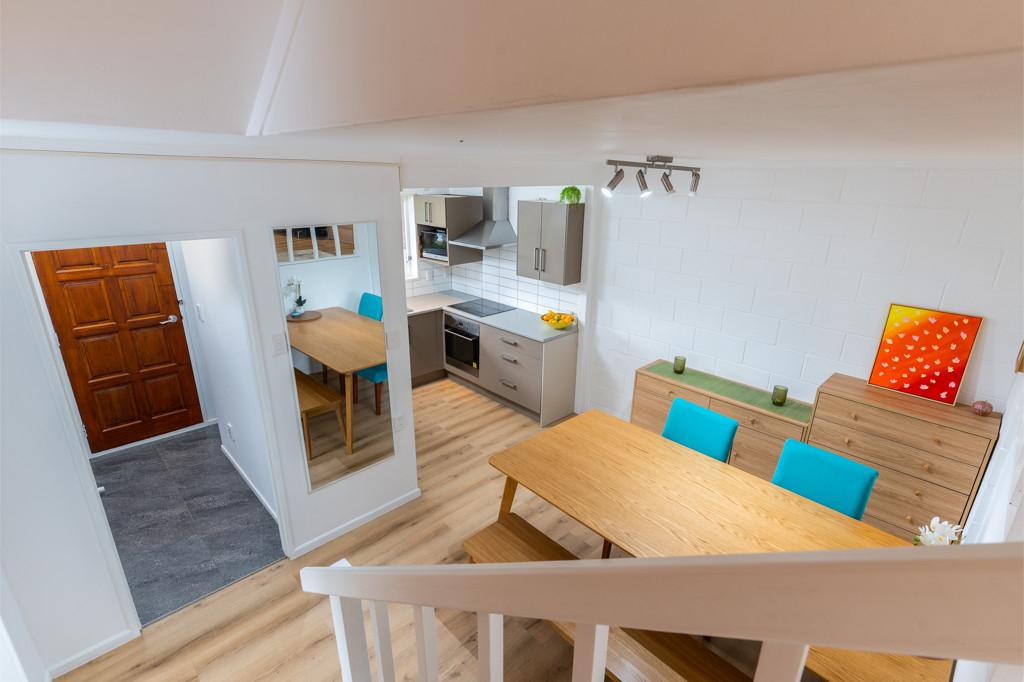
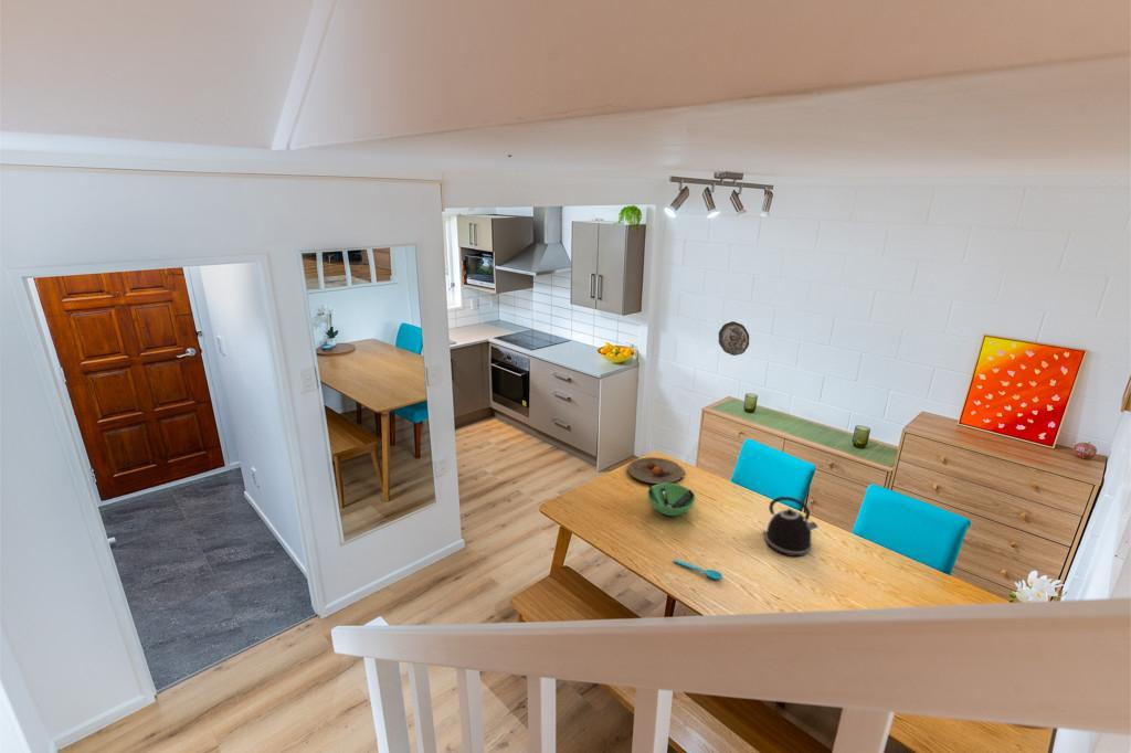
+ bowl (670, 500)
+ spoon (697, 568)
+ kettle (791, 521)
+ plate (655, 467)
+ decorative plate (733, 338)
